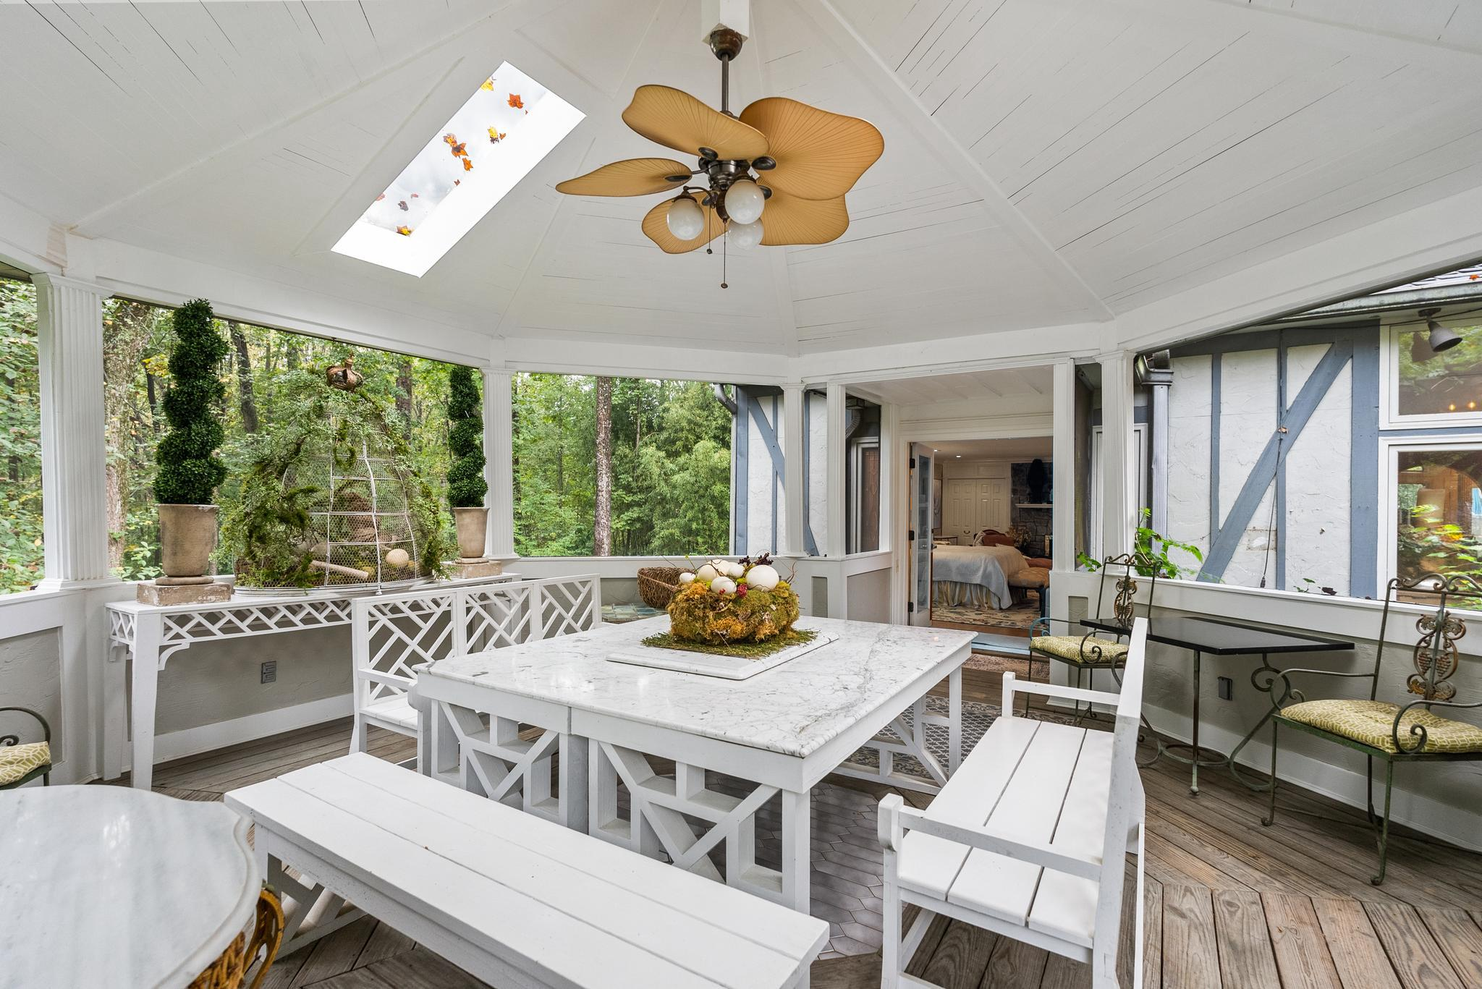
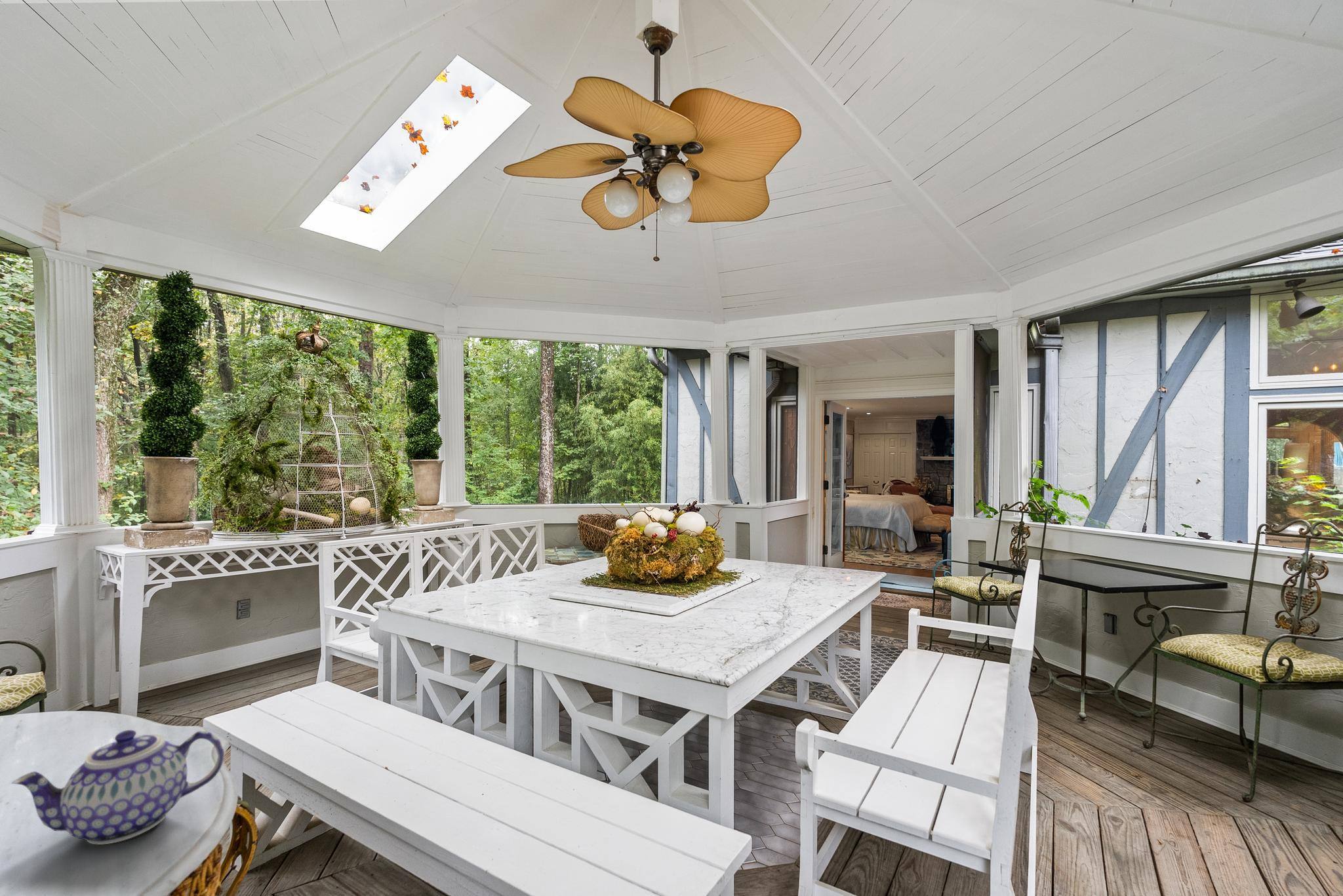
+ teapot (126, 778)
